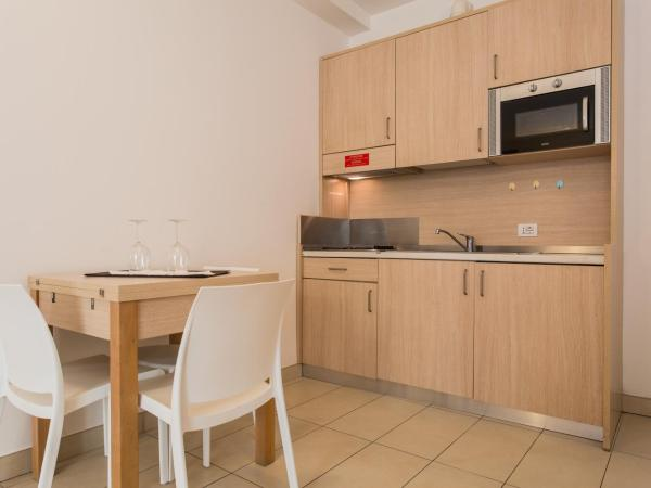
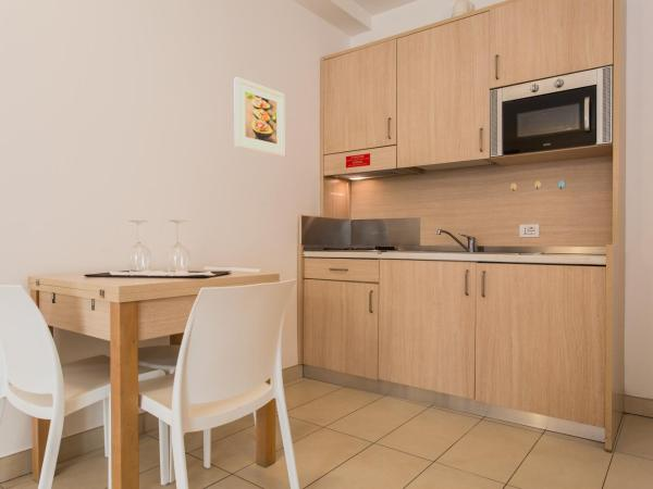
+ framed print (260, 118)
